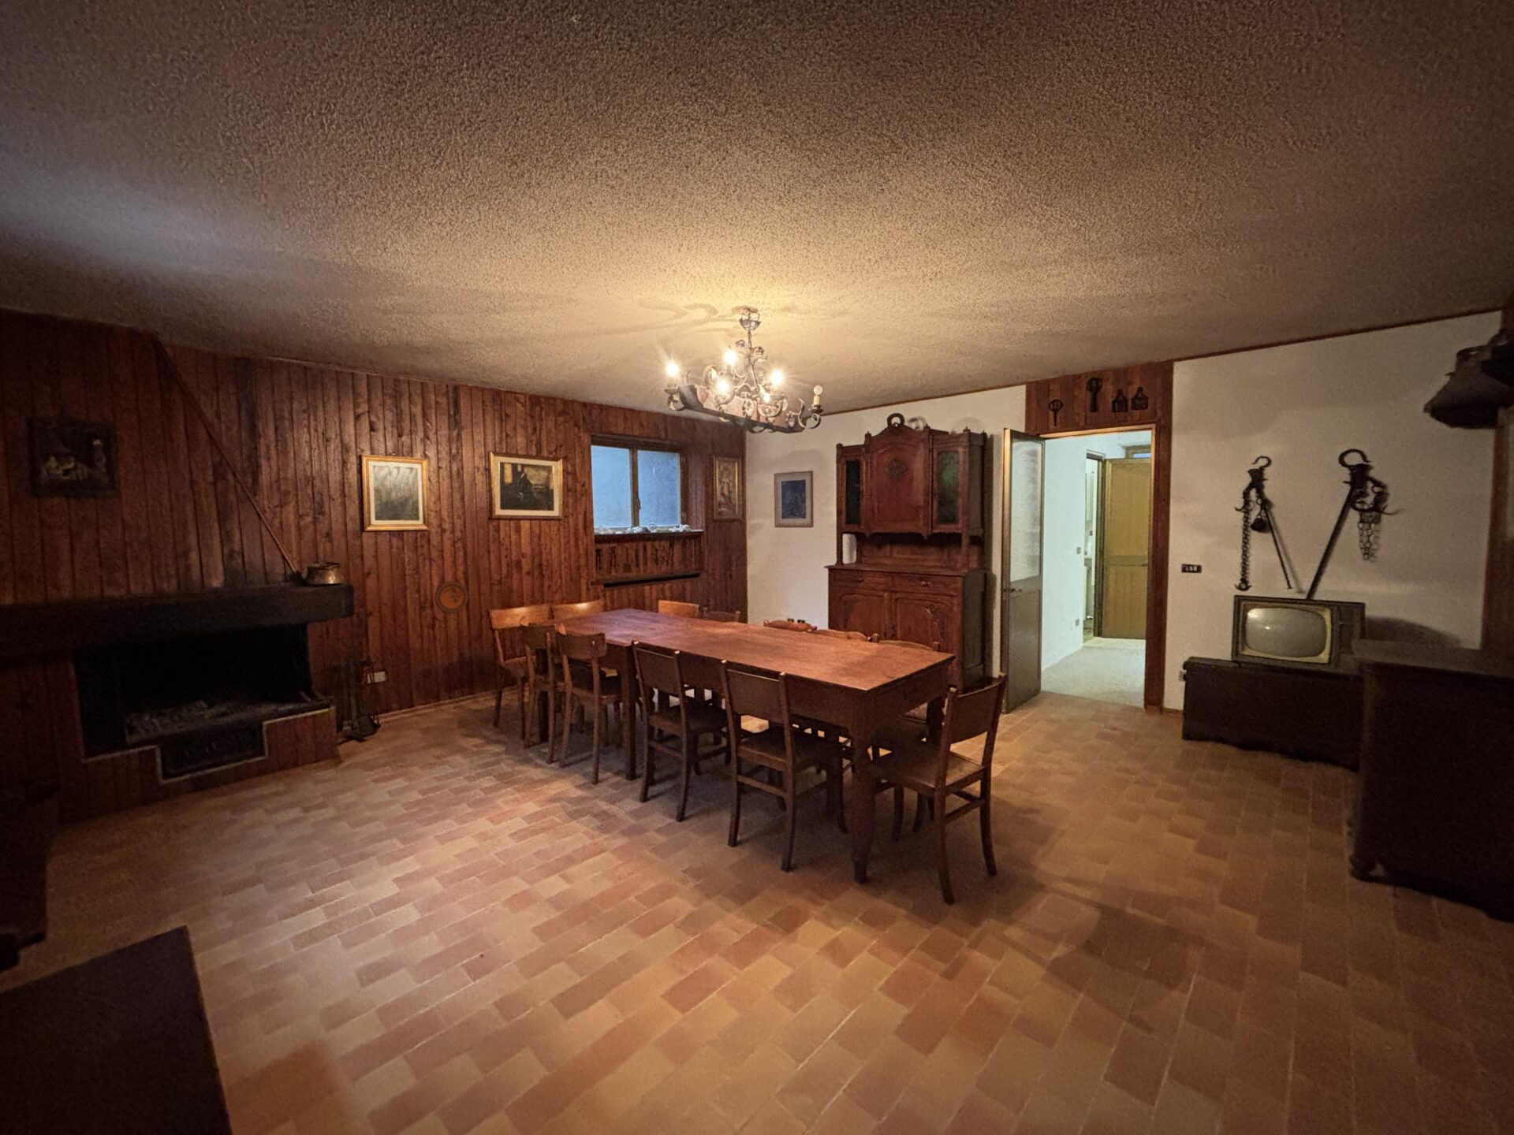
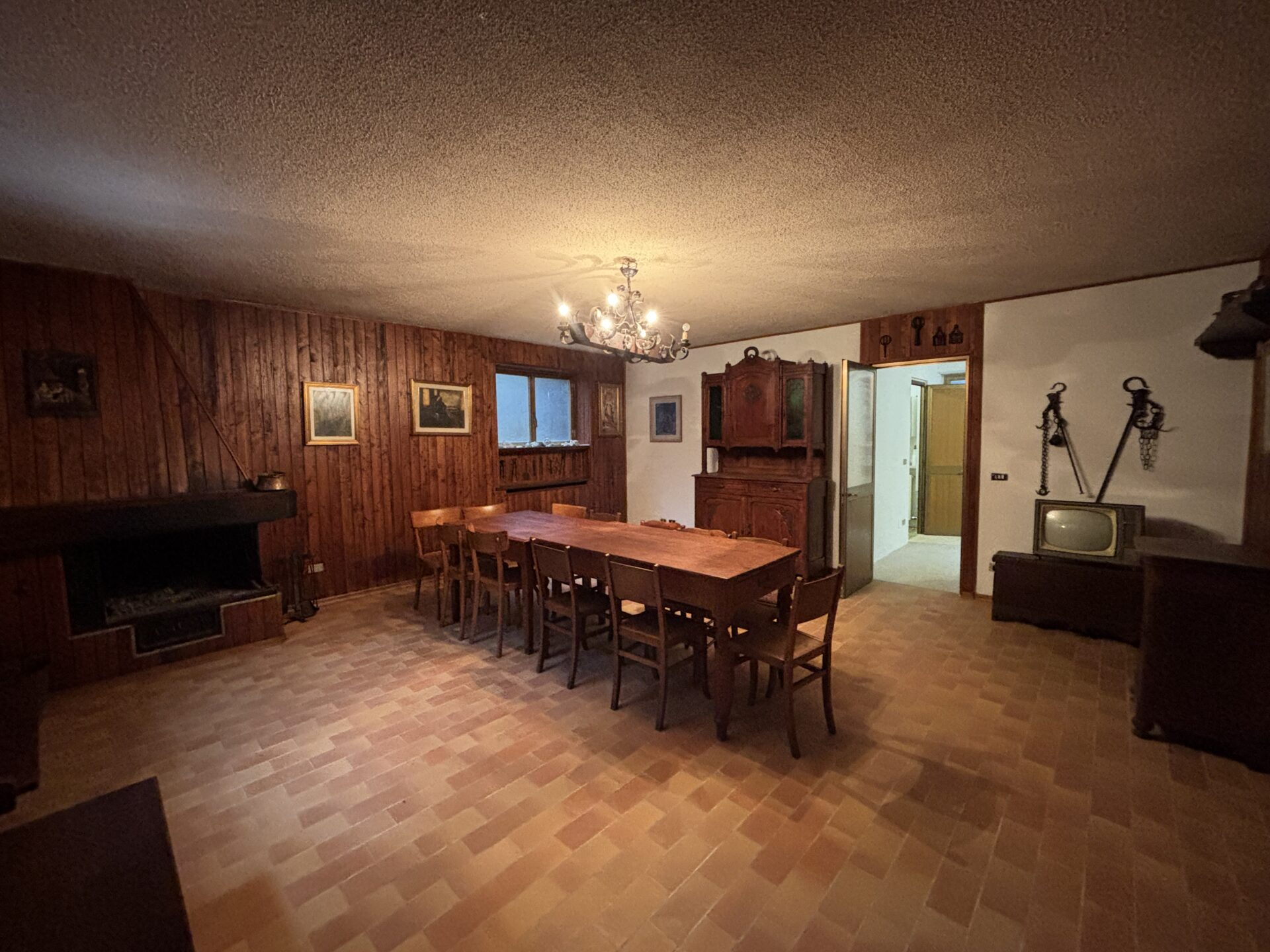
- decorative plate (451, 596)
